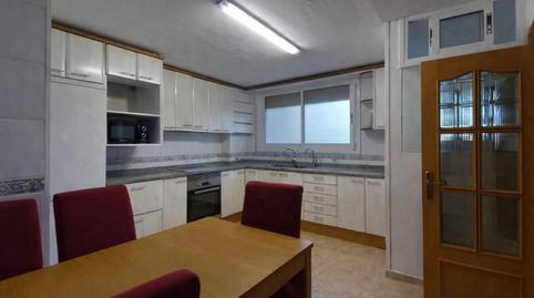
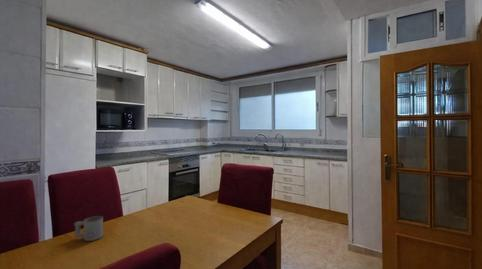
+ mug (88, 228)
